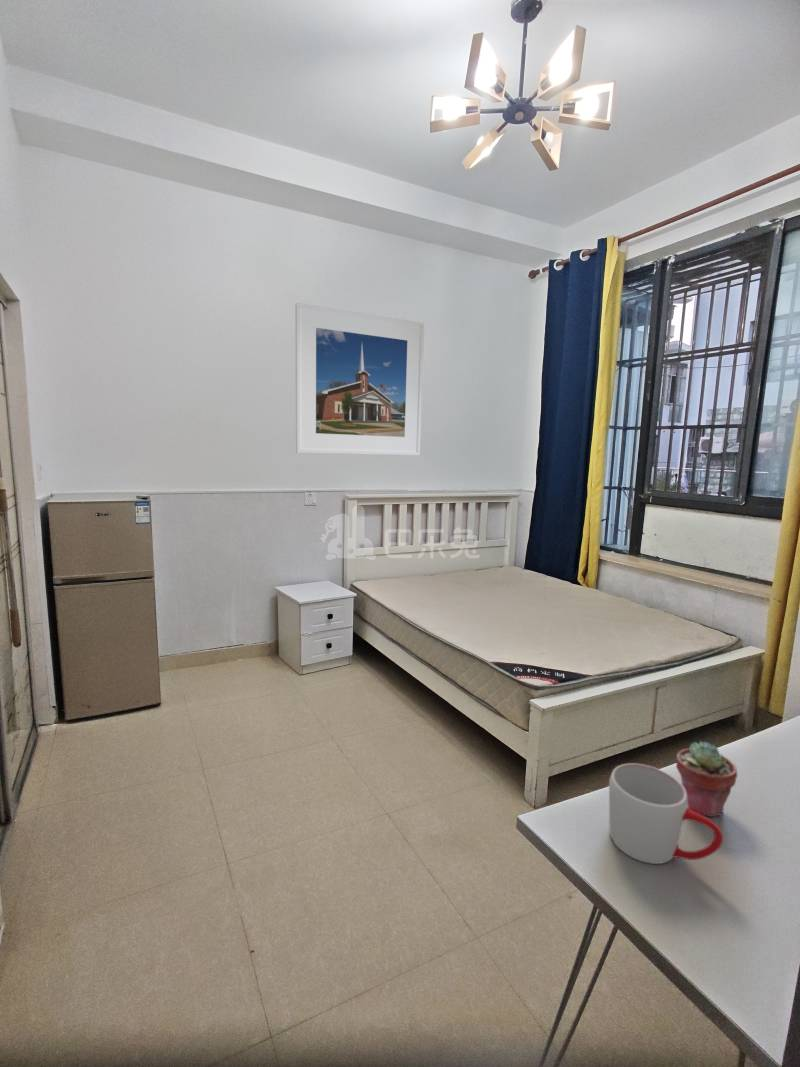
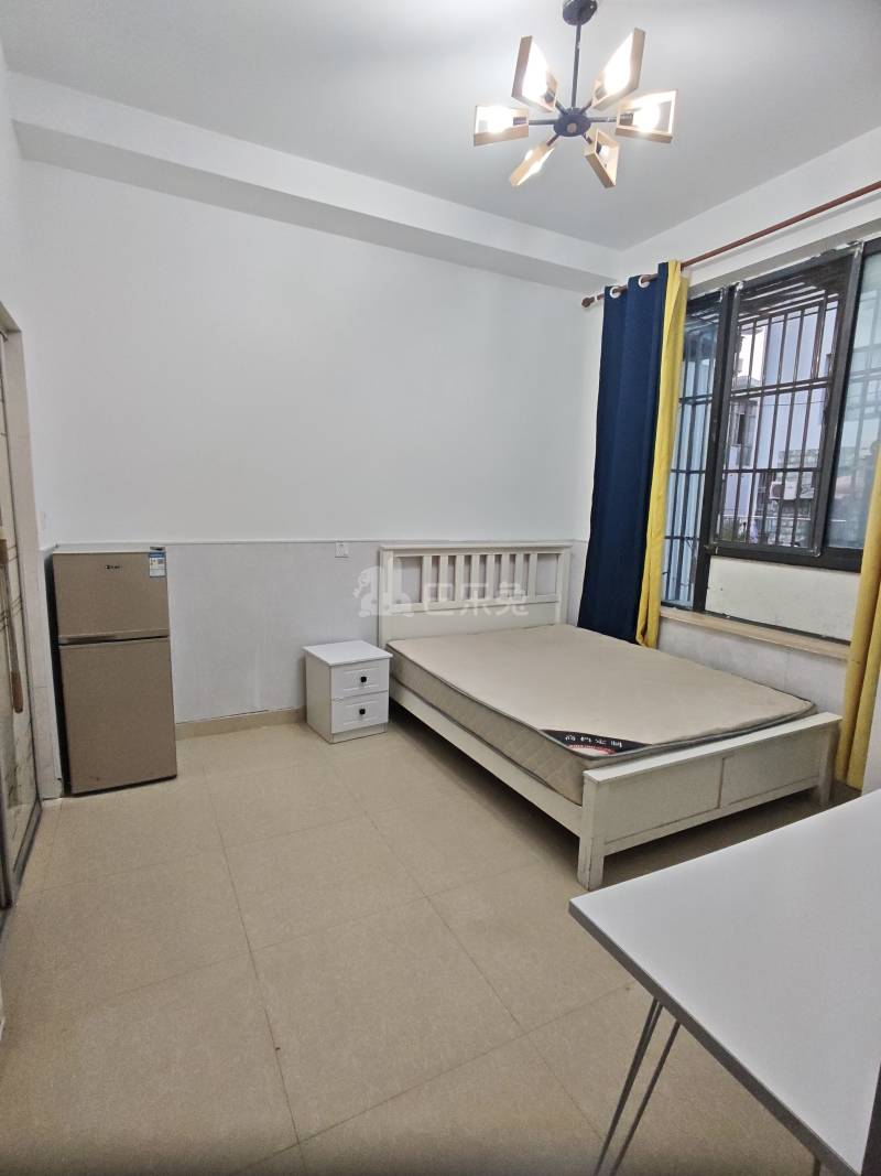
- mug (662, 820)
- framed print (362, 385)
- potted succulent (704, 774)
